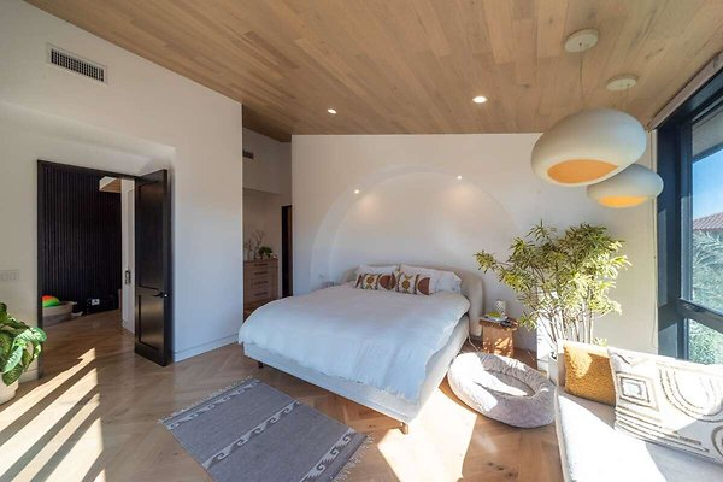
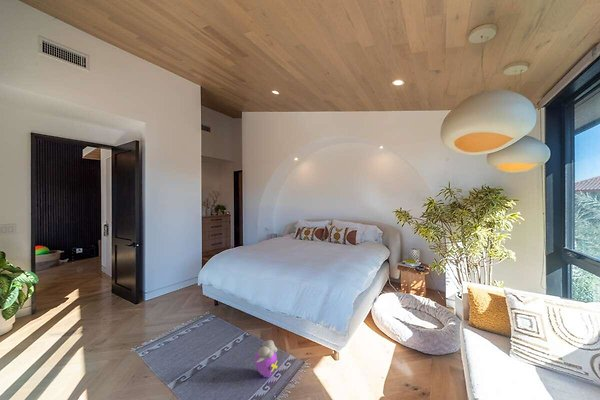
+ plush toy (264, 359)
